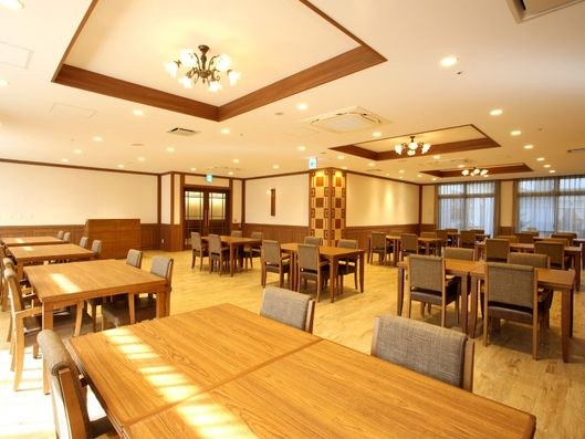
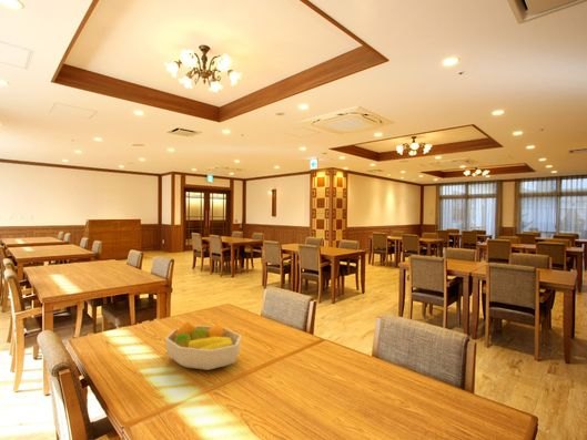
+ fruit bowl (203, 342)
